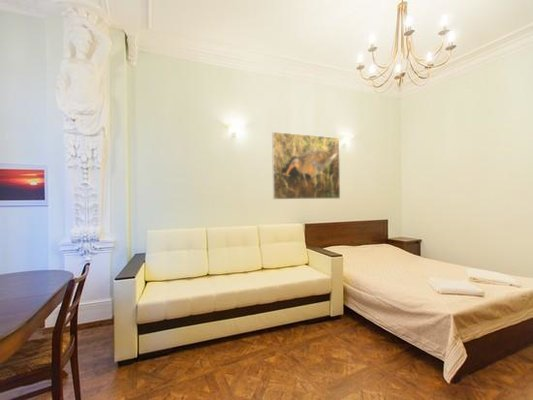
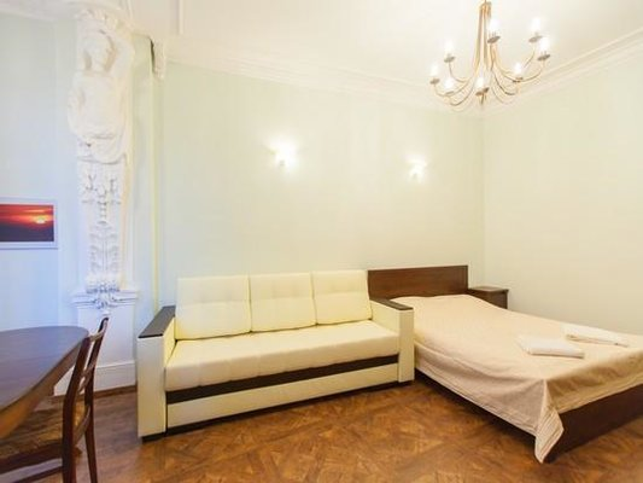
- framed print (307, 167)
